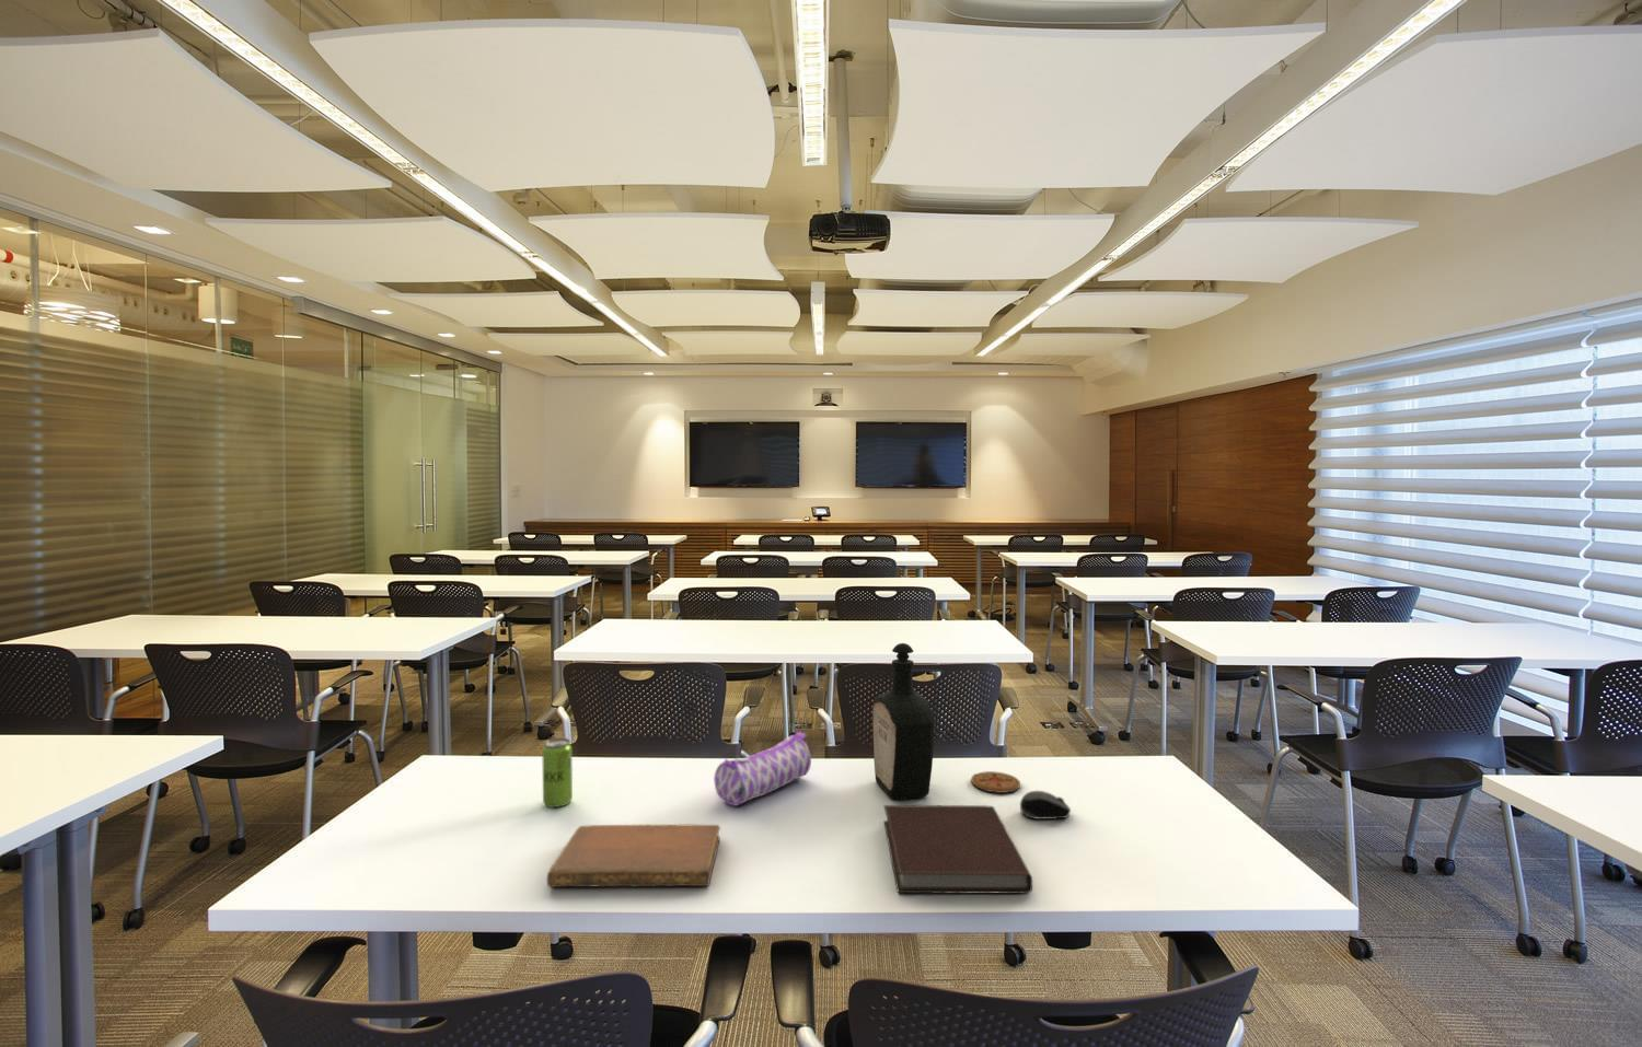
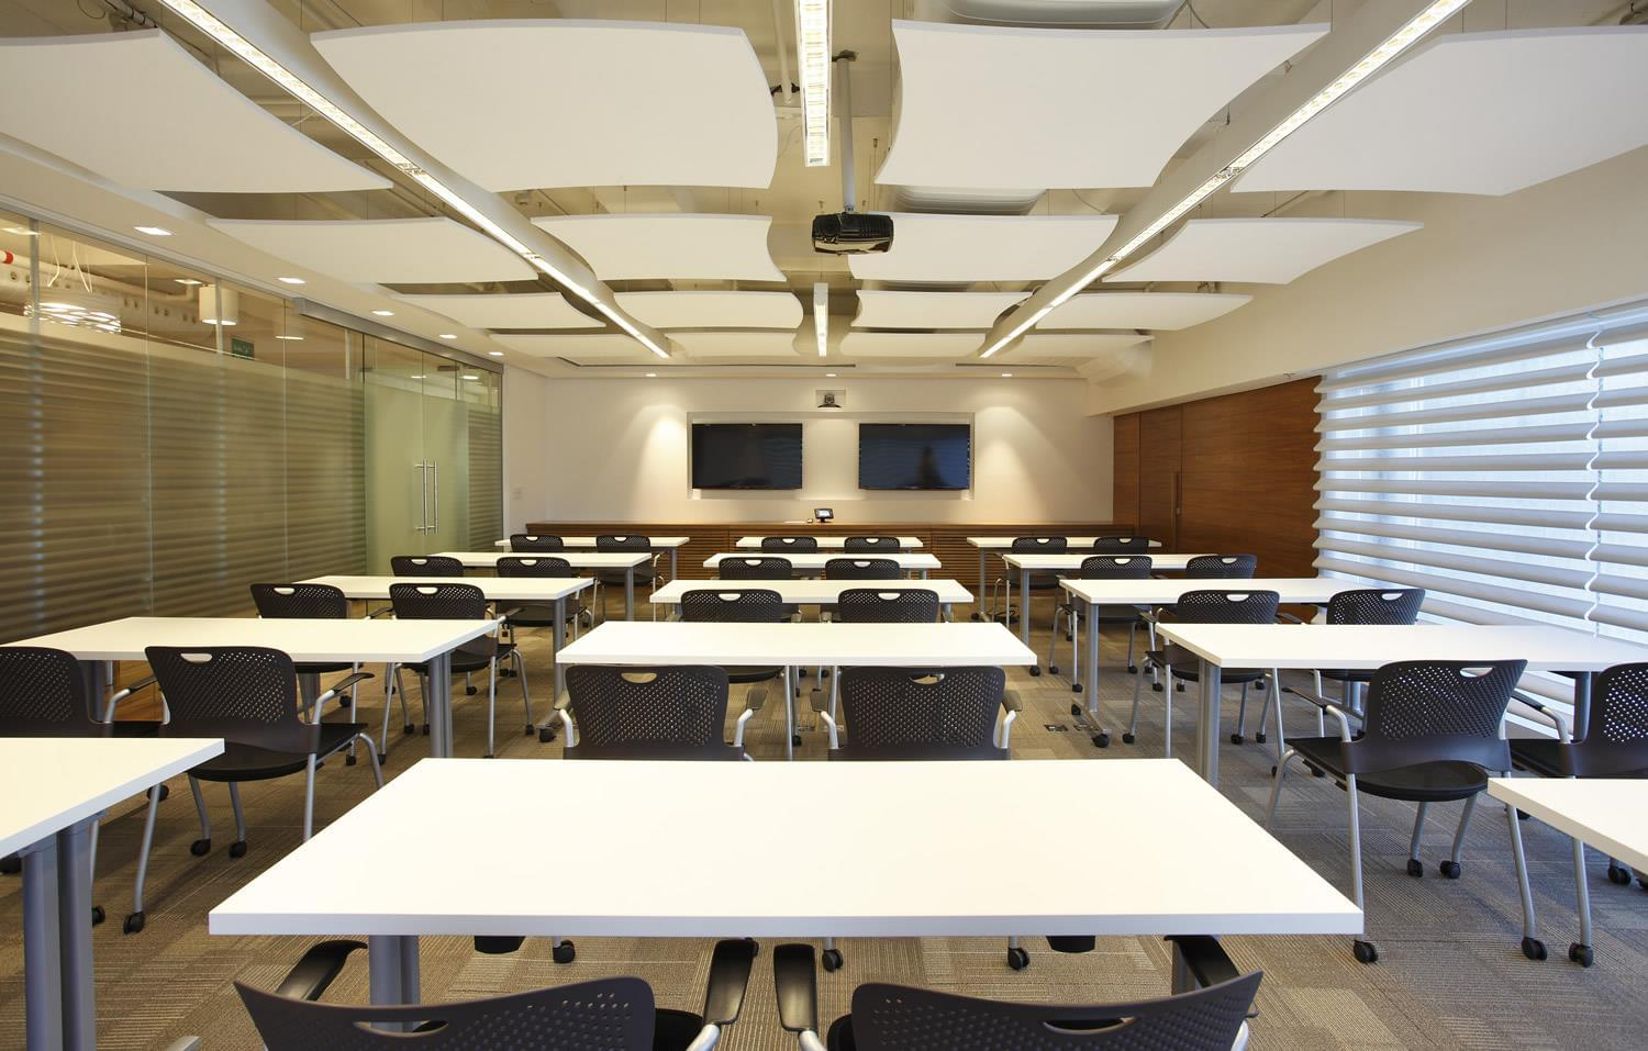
- bottle (902, 716)
- notebook (639, 853)
- computer mouse (1045, 803)
- beverage can (558, 773)
- pencil case (764, 767)
- coaster (995, 781)
- notebook (950, 845)
